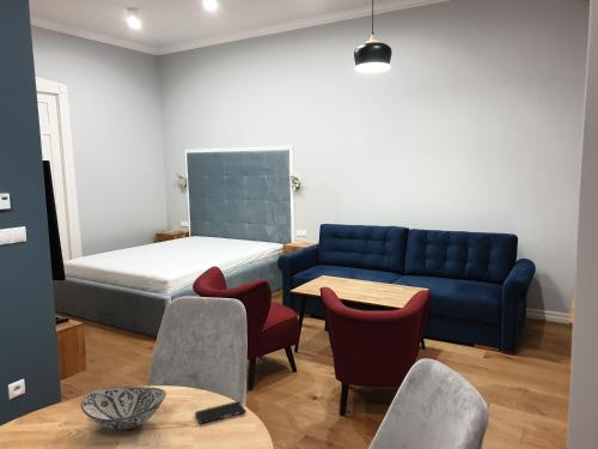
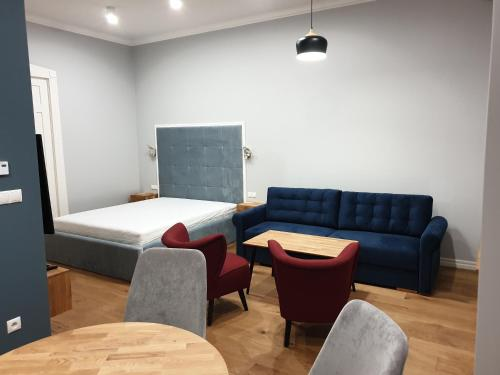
- smartphone (220, 412)
- decorative bowl (124, 409)
